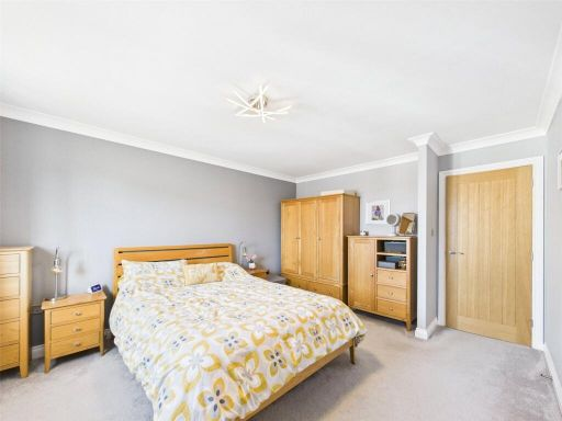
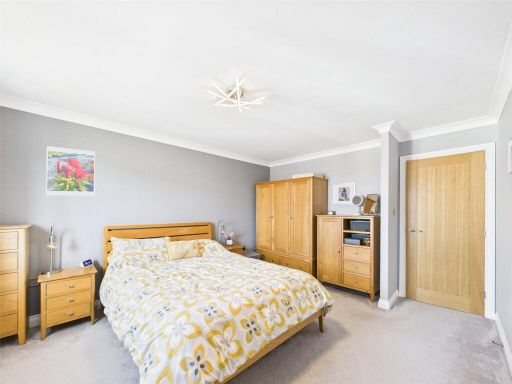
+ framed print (71, 172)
